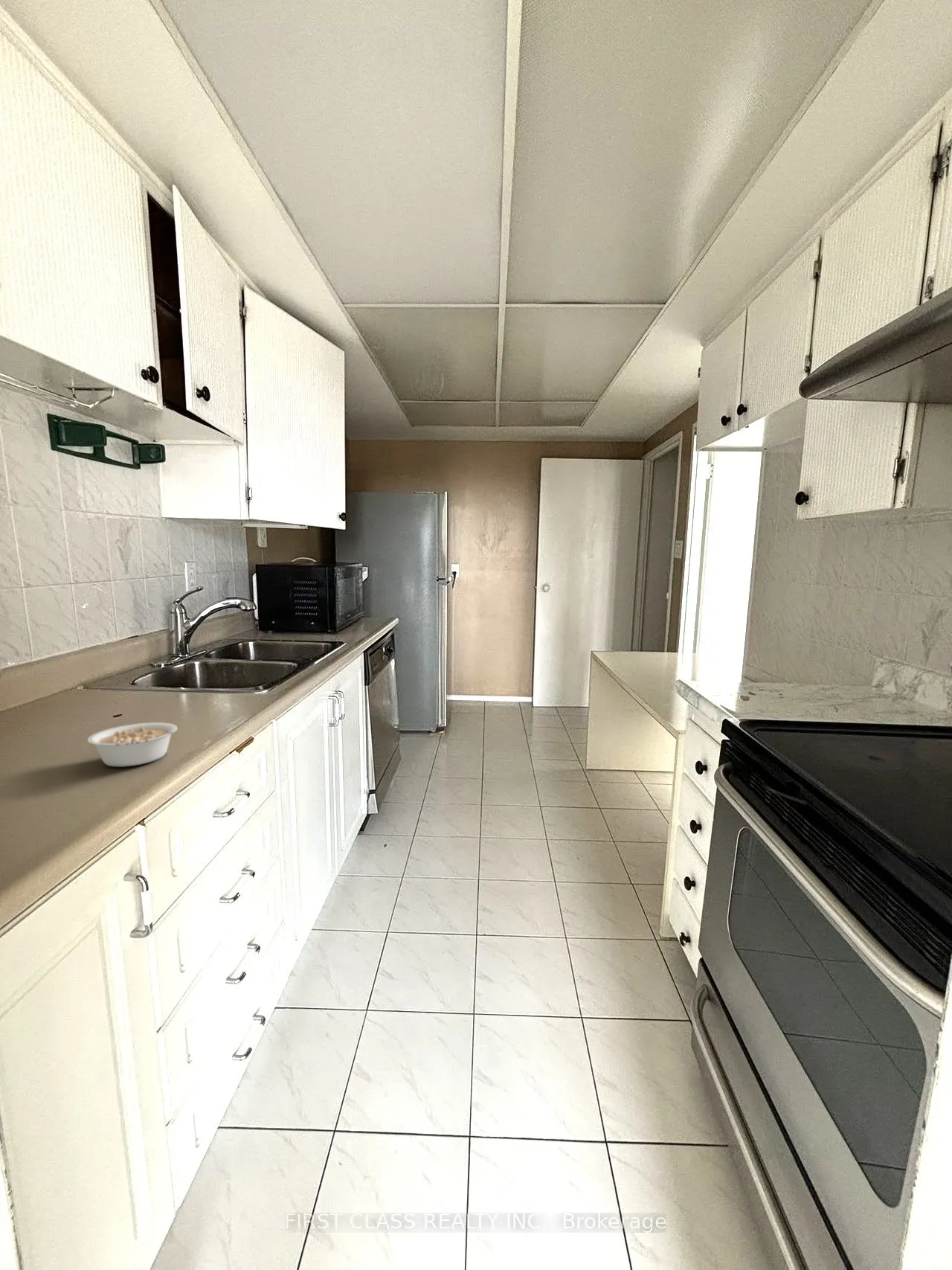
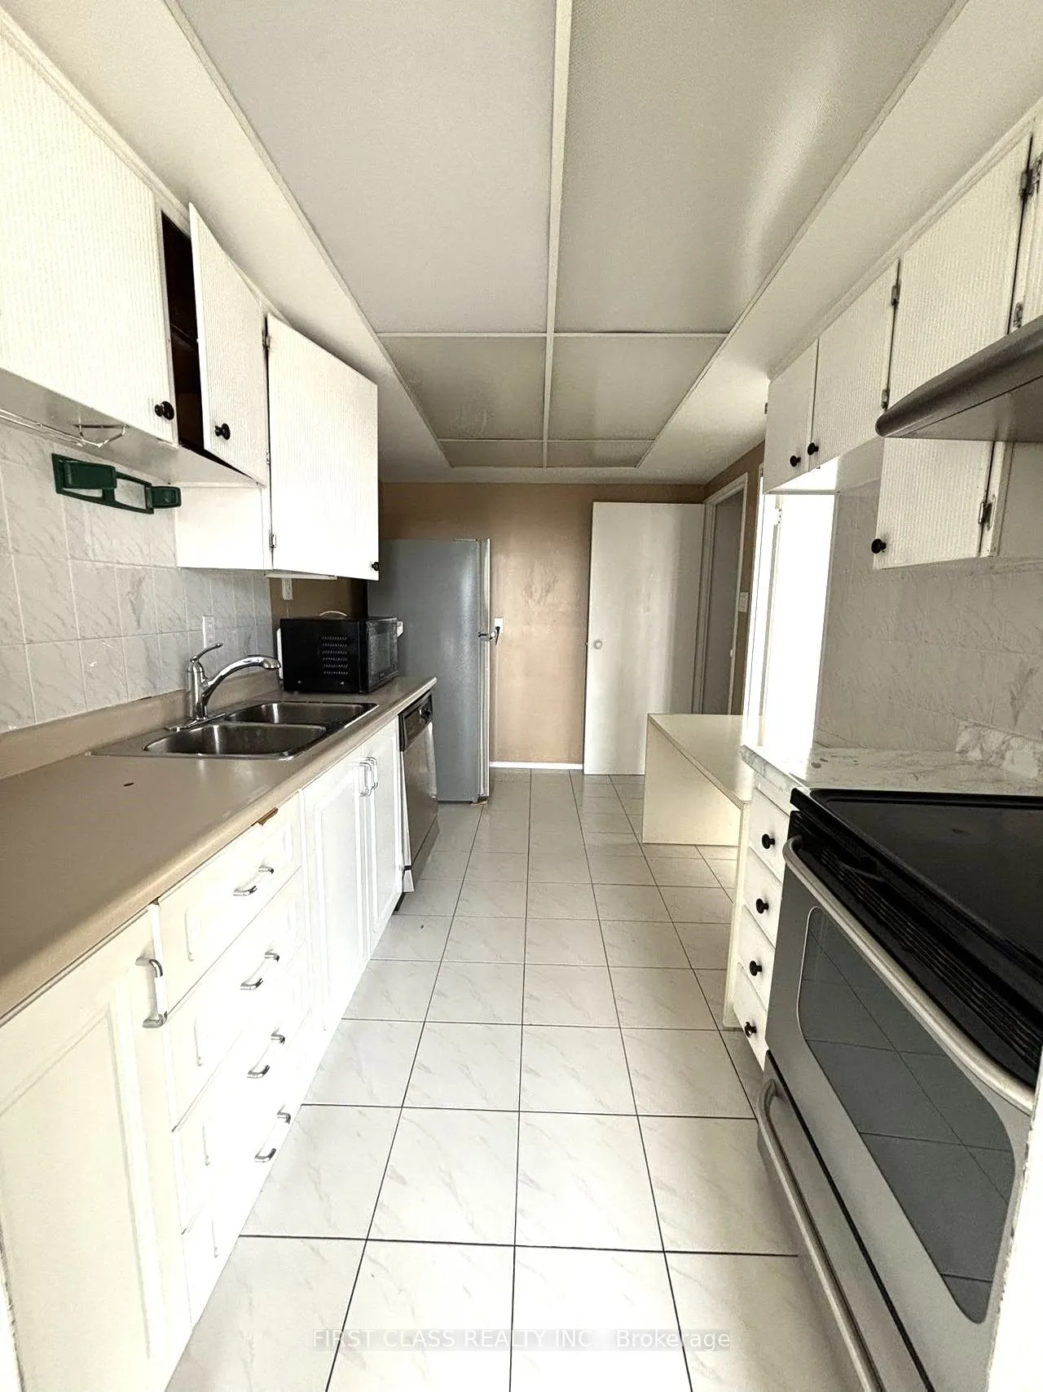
- legume (138, 742)
